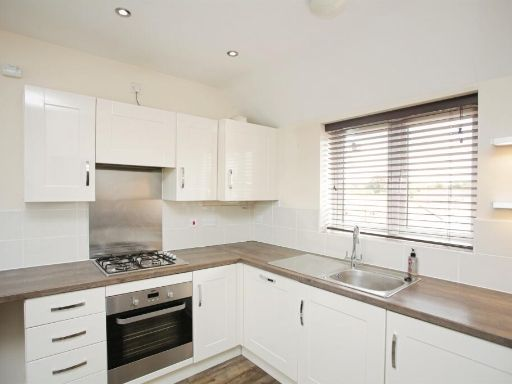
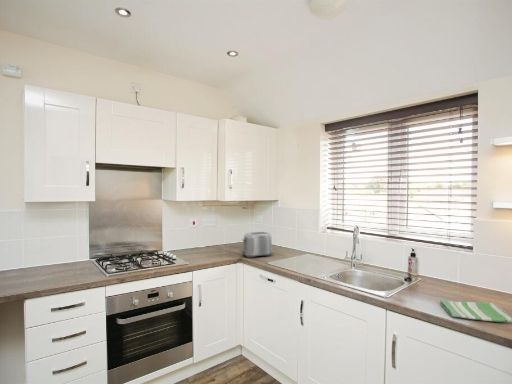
+ toaster (258, 244)
+ dish towel (474, 310)
